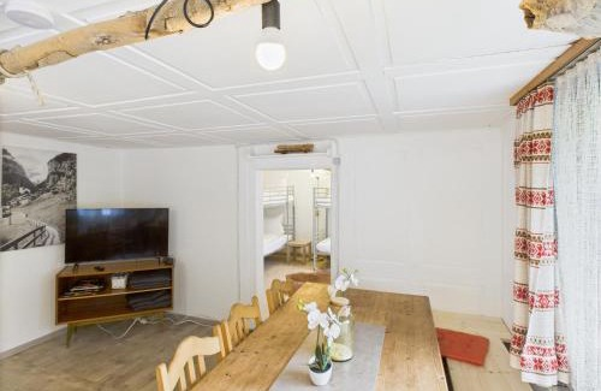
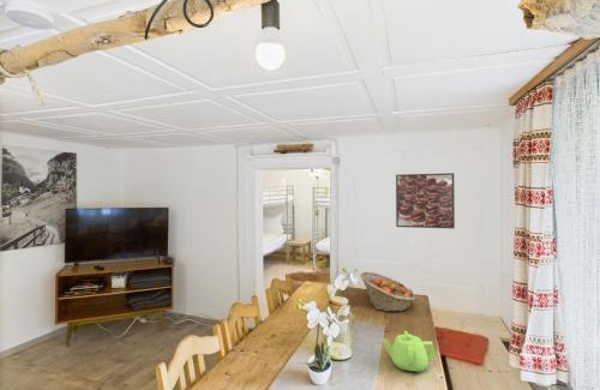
+ teapot (408, 349)
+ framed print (424, 200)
+ fruit basket (386, 289)
